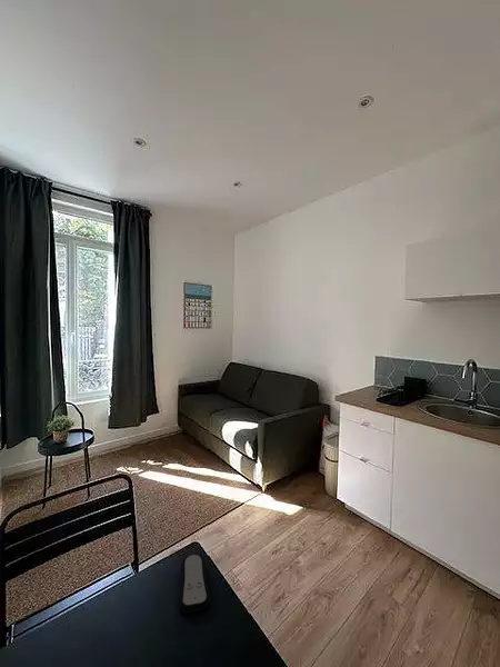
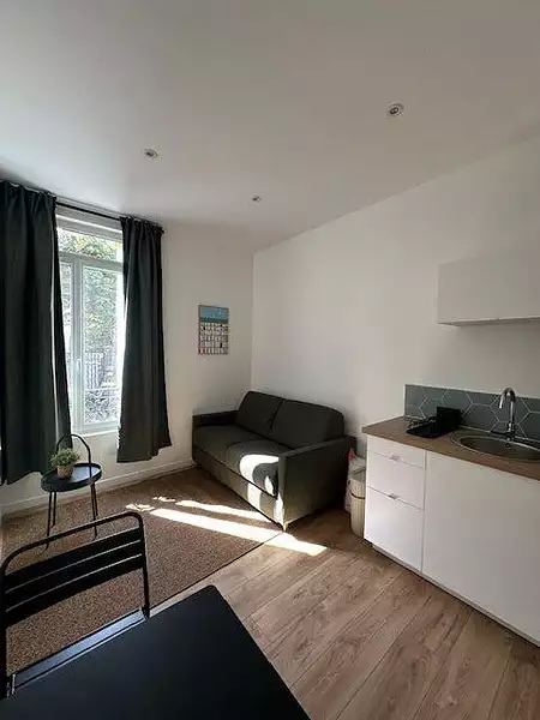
- remote control (193, 580)
